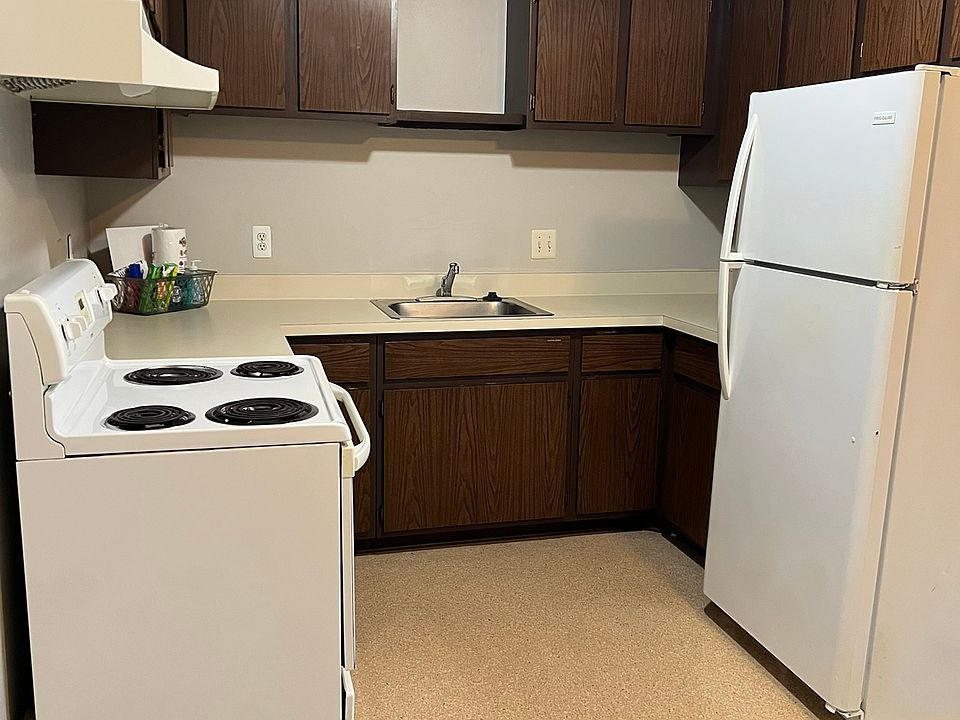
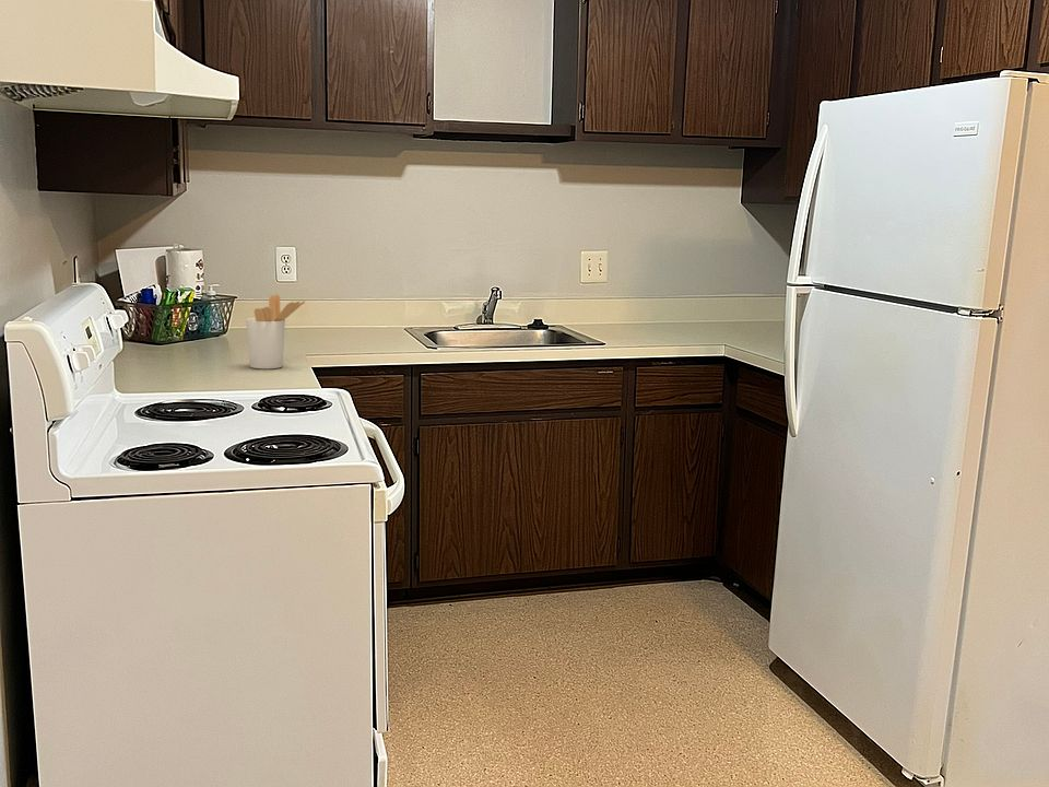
+ utensil holder (275, 331)
